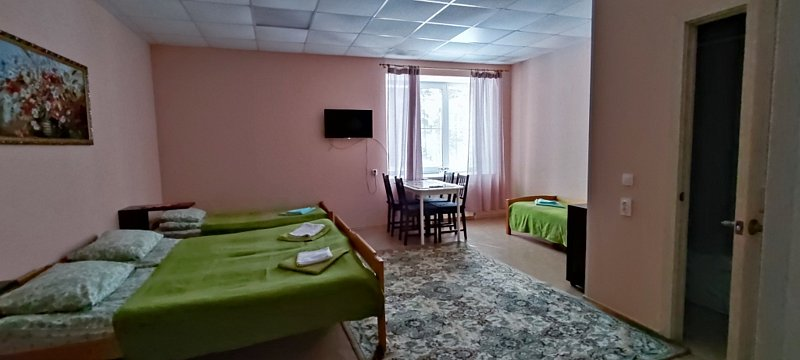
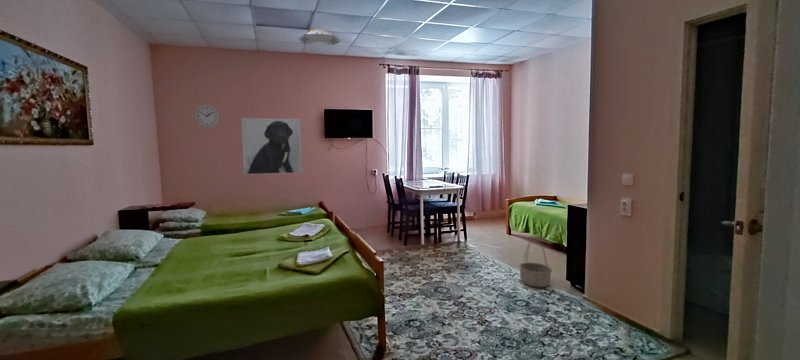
+ wall clock (207, 116)
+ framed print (272, 146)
+ ceiling light fixture (319, 35)
+ basket (535, 263)
